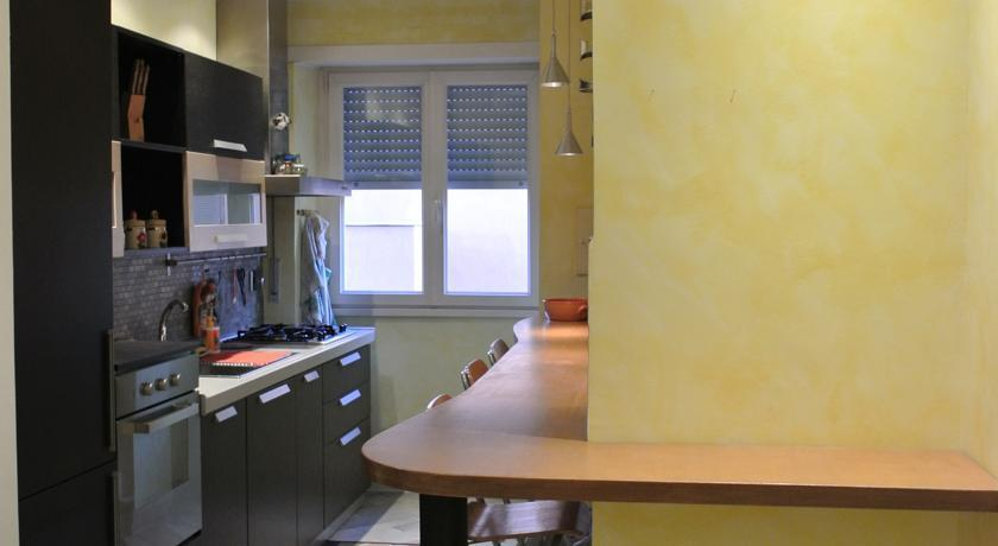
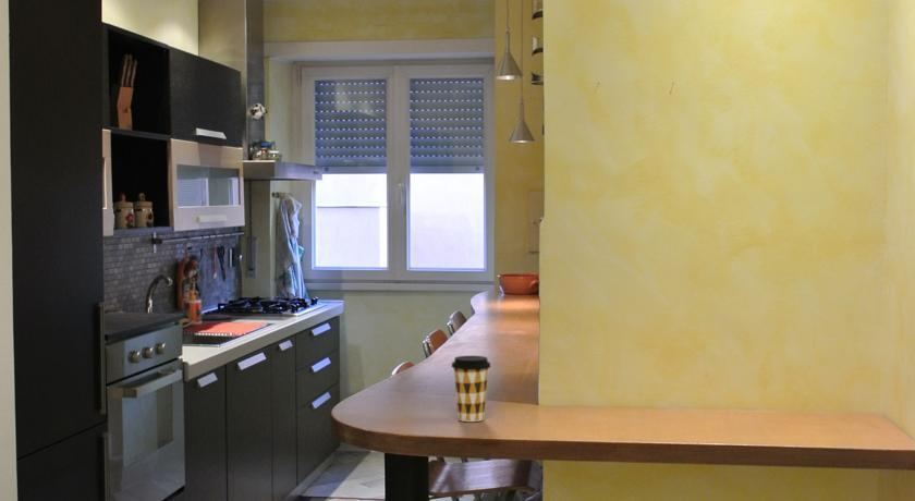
+ coffee cup (471, 388)
